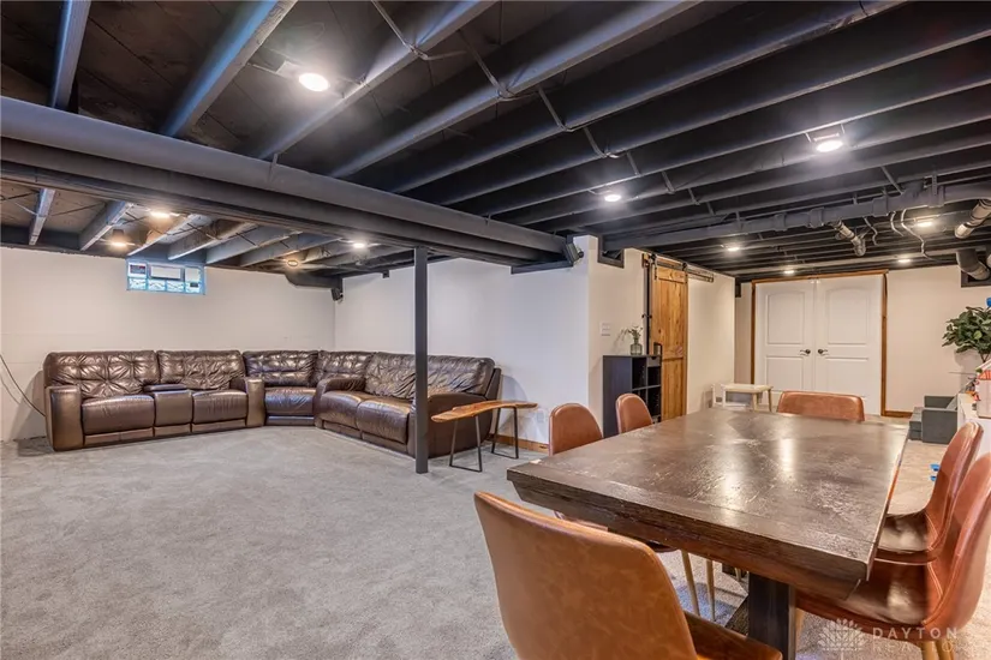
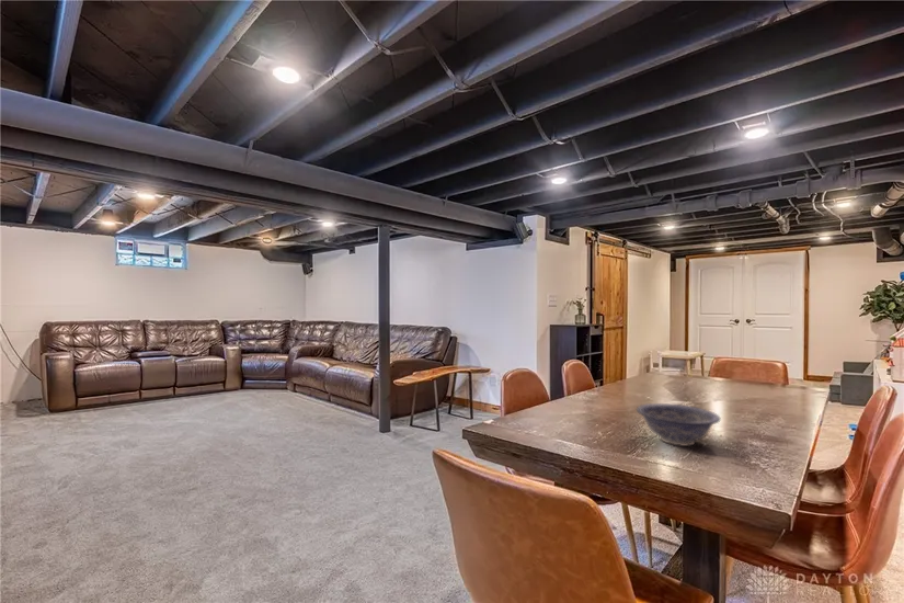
+ decorative bowl (676, 426)
